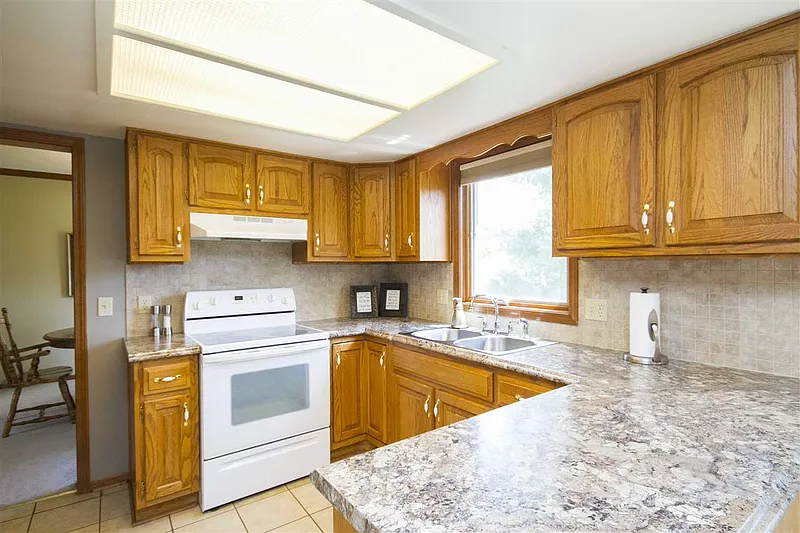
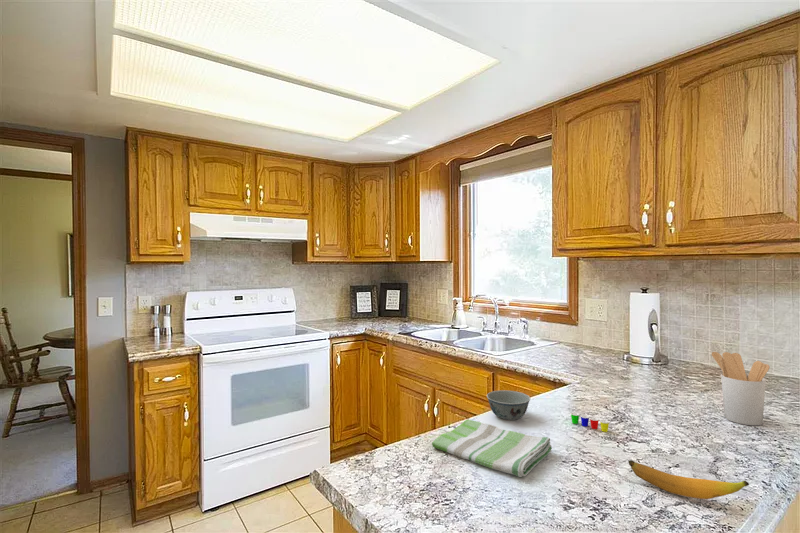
+ utensil holder (737, 385)
+ banana (683, 479)
+ bowl (508, 406)
+ cup (588, 421)
+ dish towel (491, 442)
